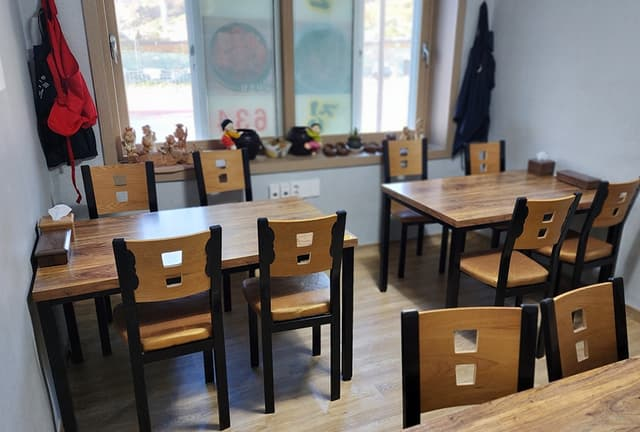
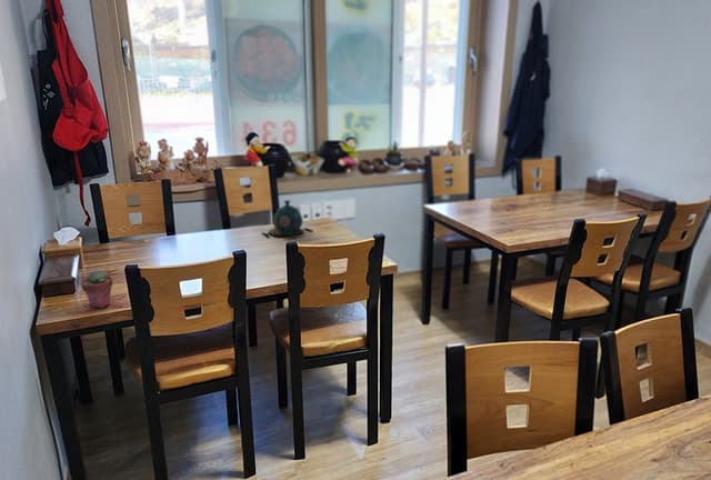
+ teapot (286, 216)
+ potted succulent (98, 287)
